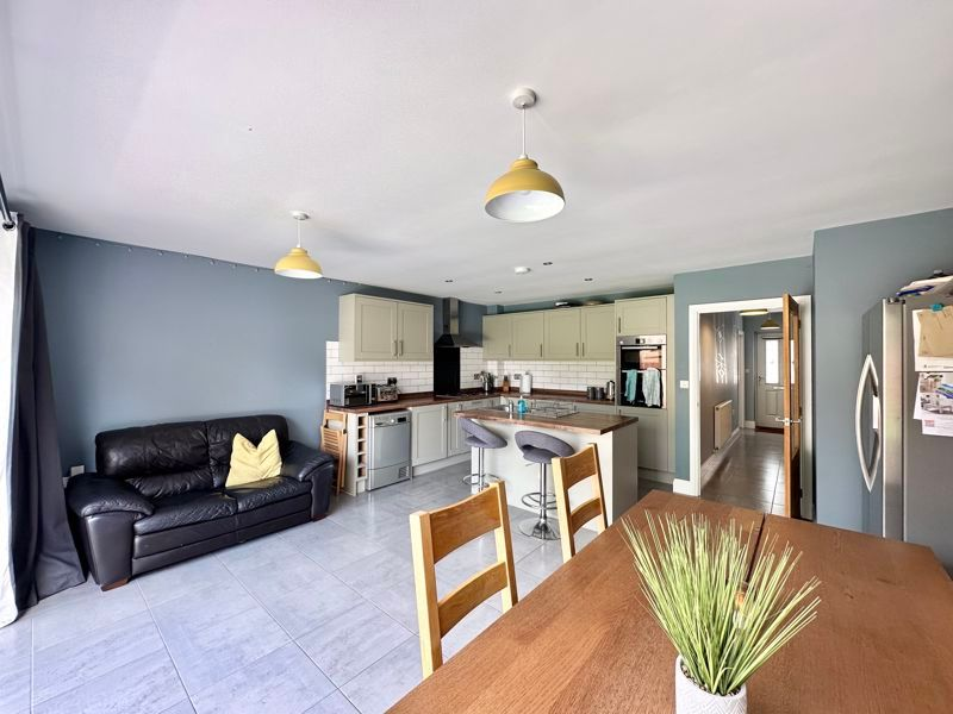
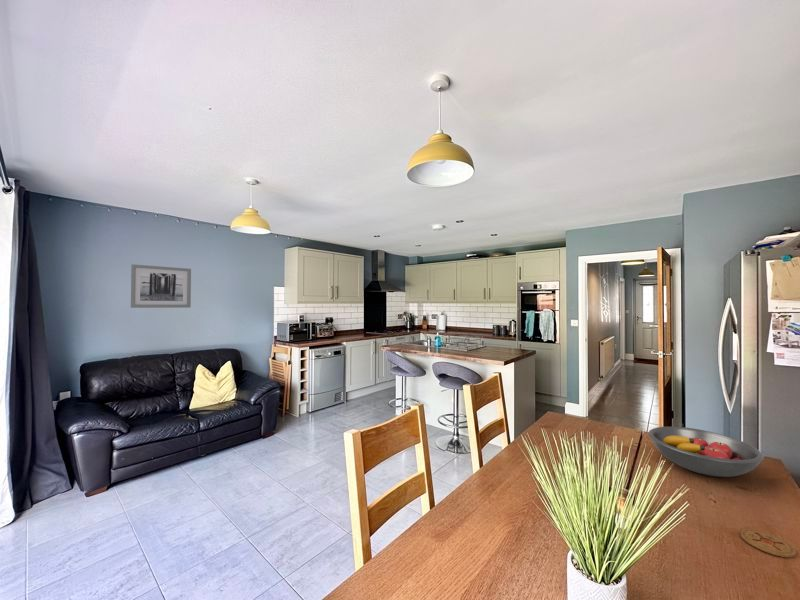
+ wall art (162, 287)
+ coaster (767, 542)
+ fruit bowl (701, 450)
